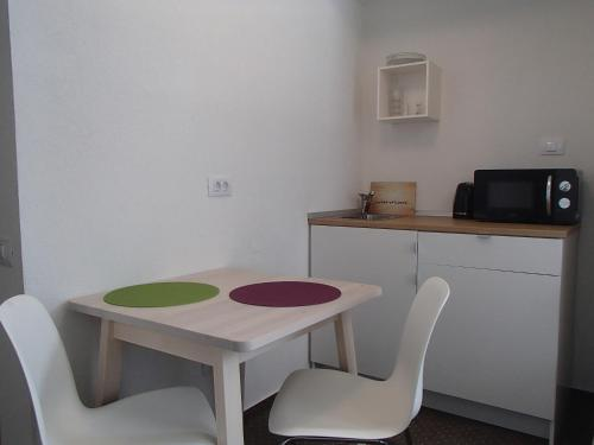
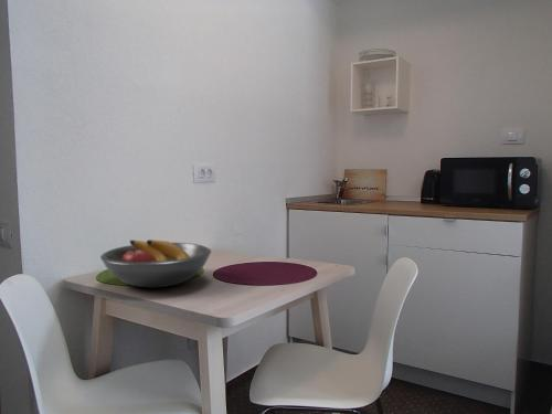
+ fruit bowl (157, 263)
